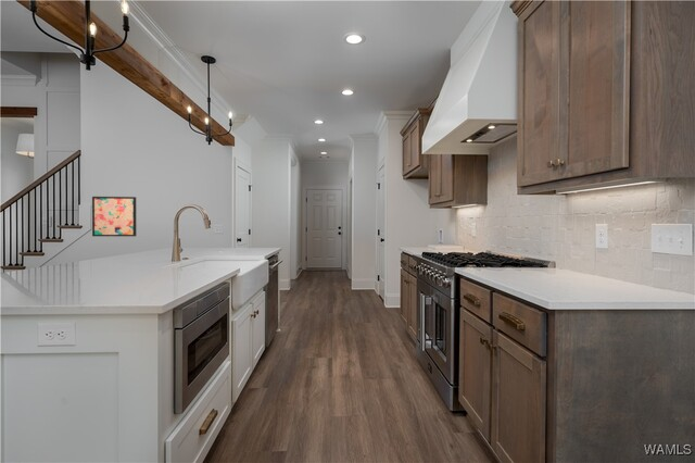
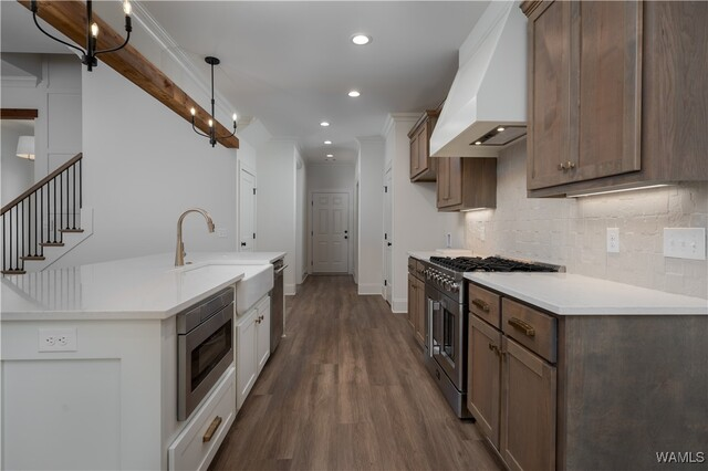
- wall art (114, 216)
